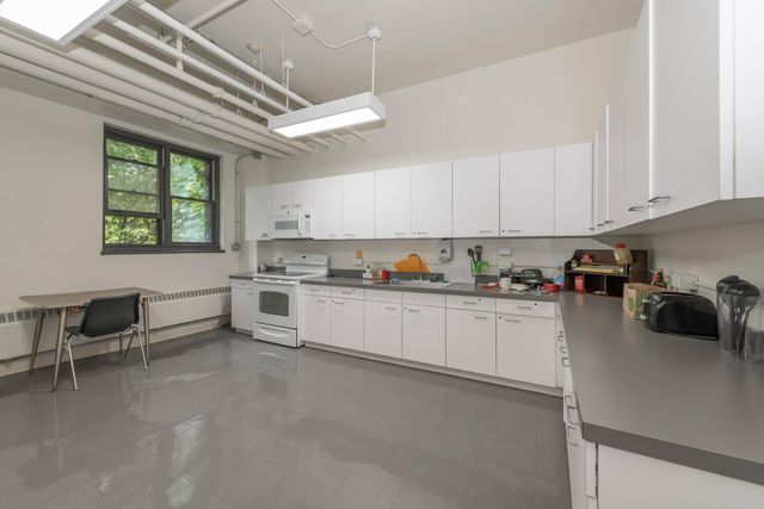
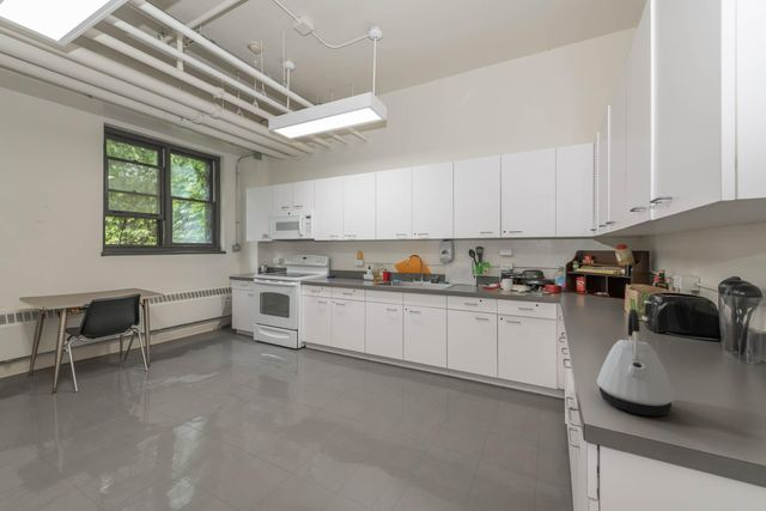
+ kettle (633, 357)
